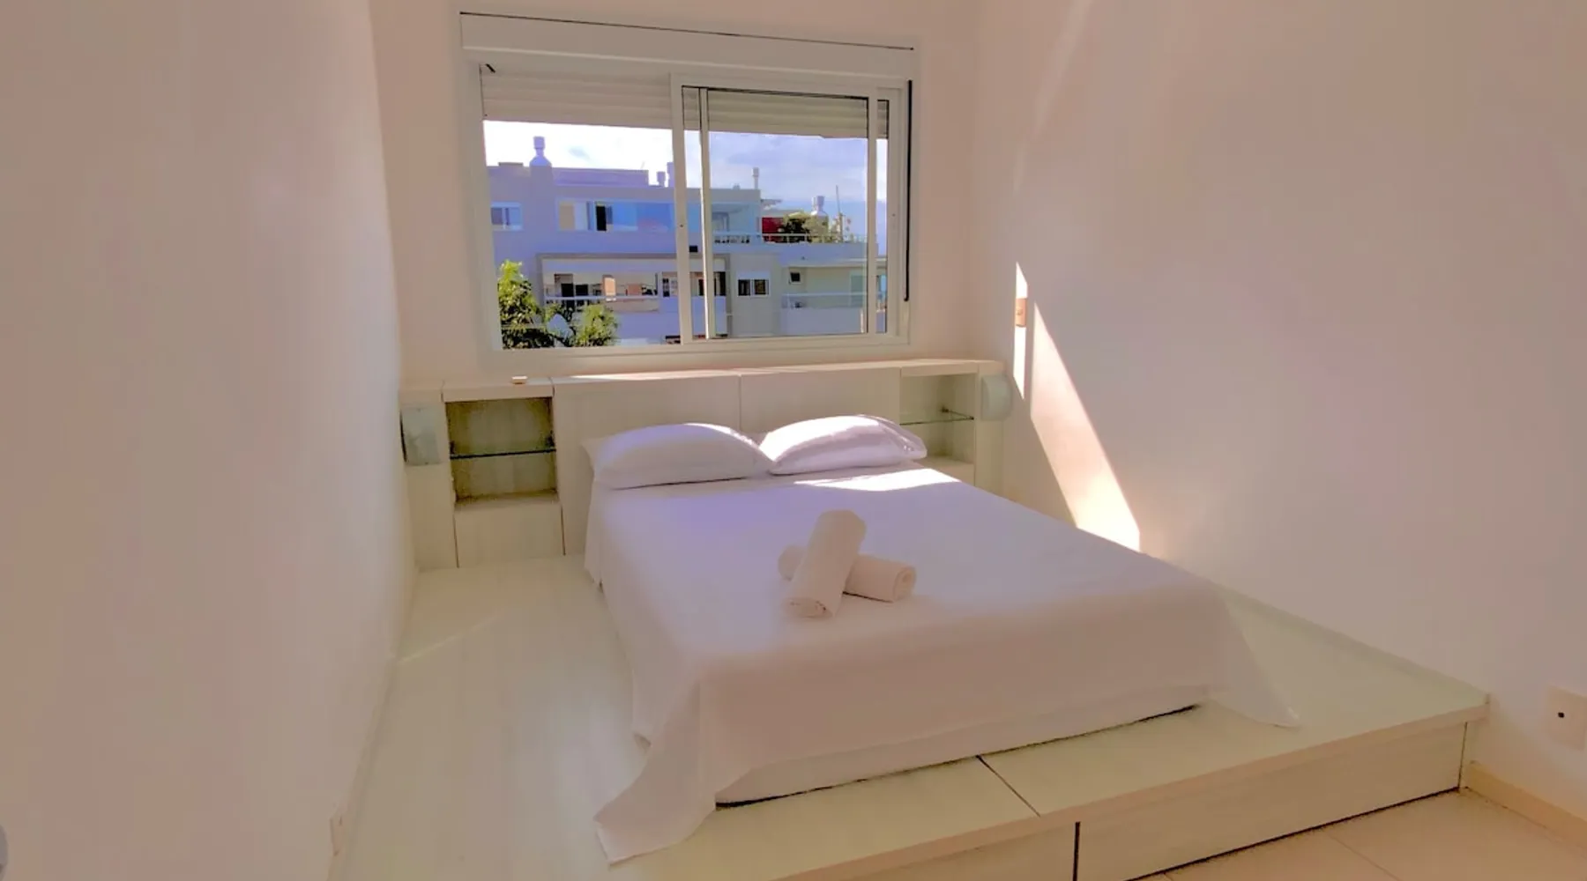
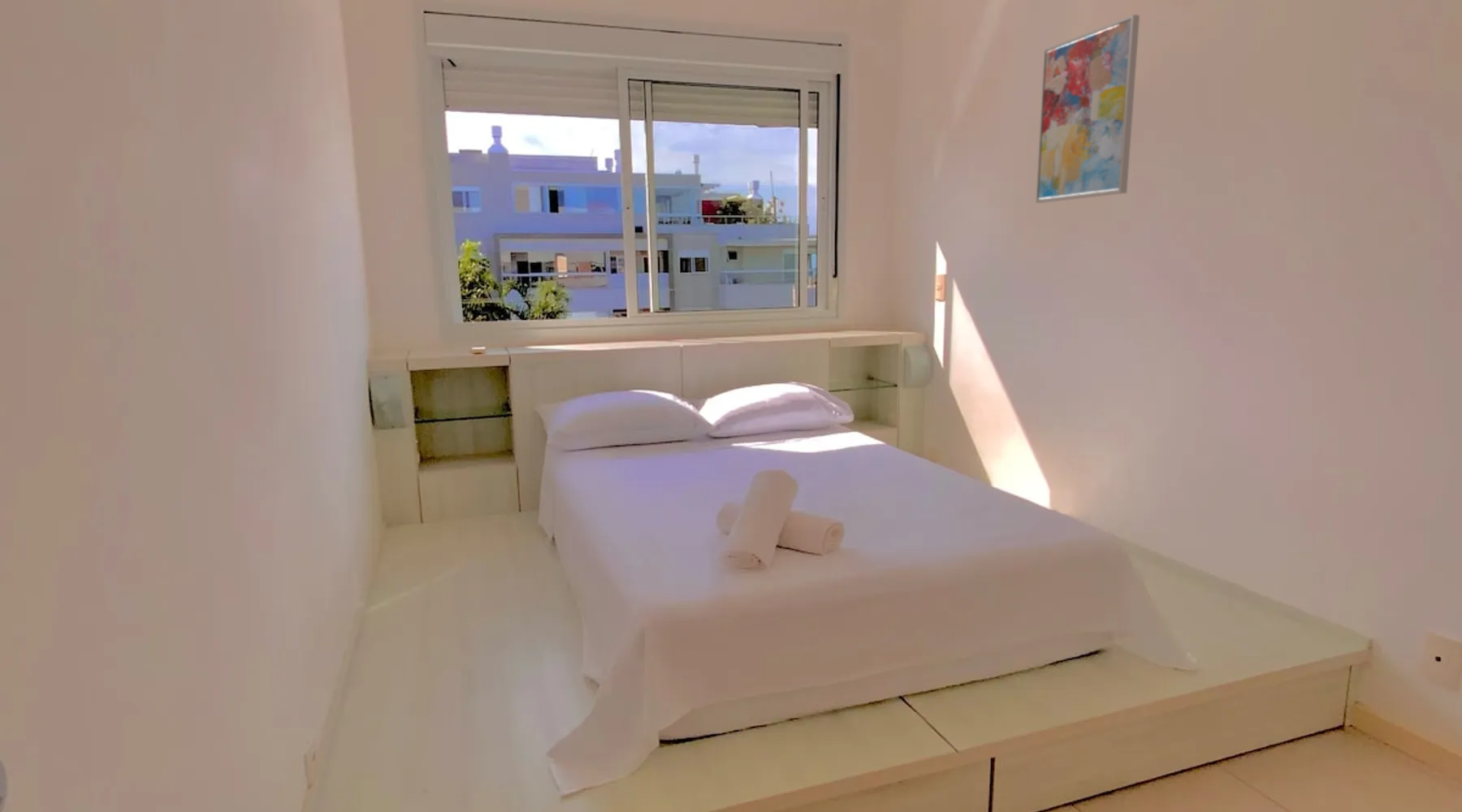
+ wall art (1083, 117)
